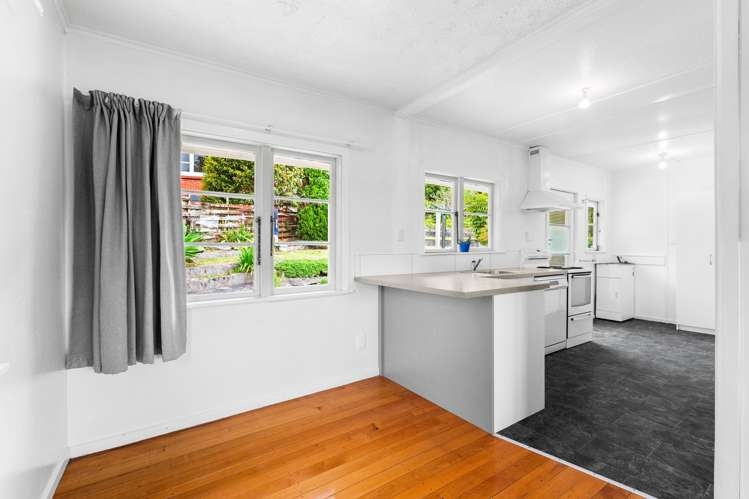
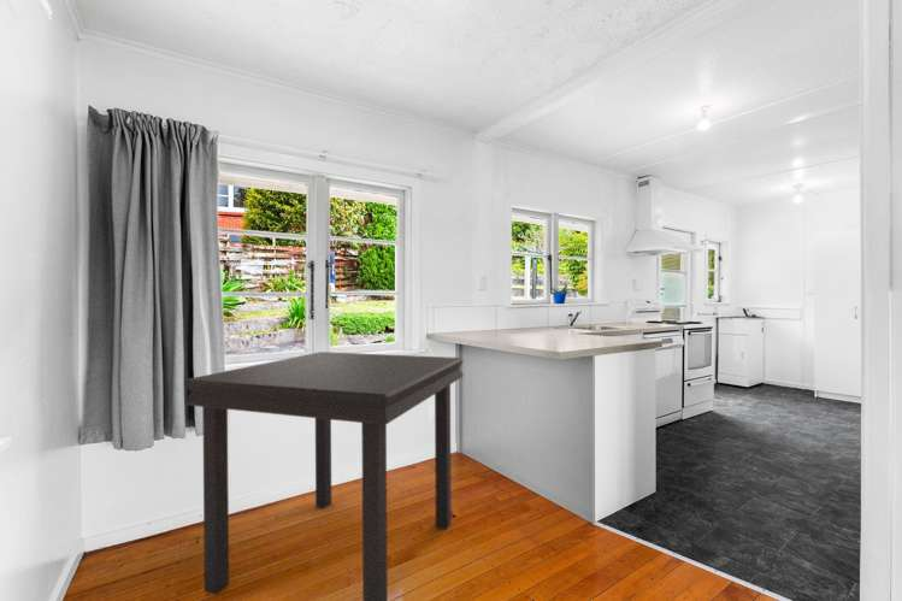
+ dining table (330, 460)
